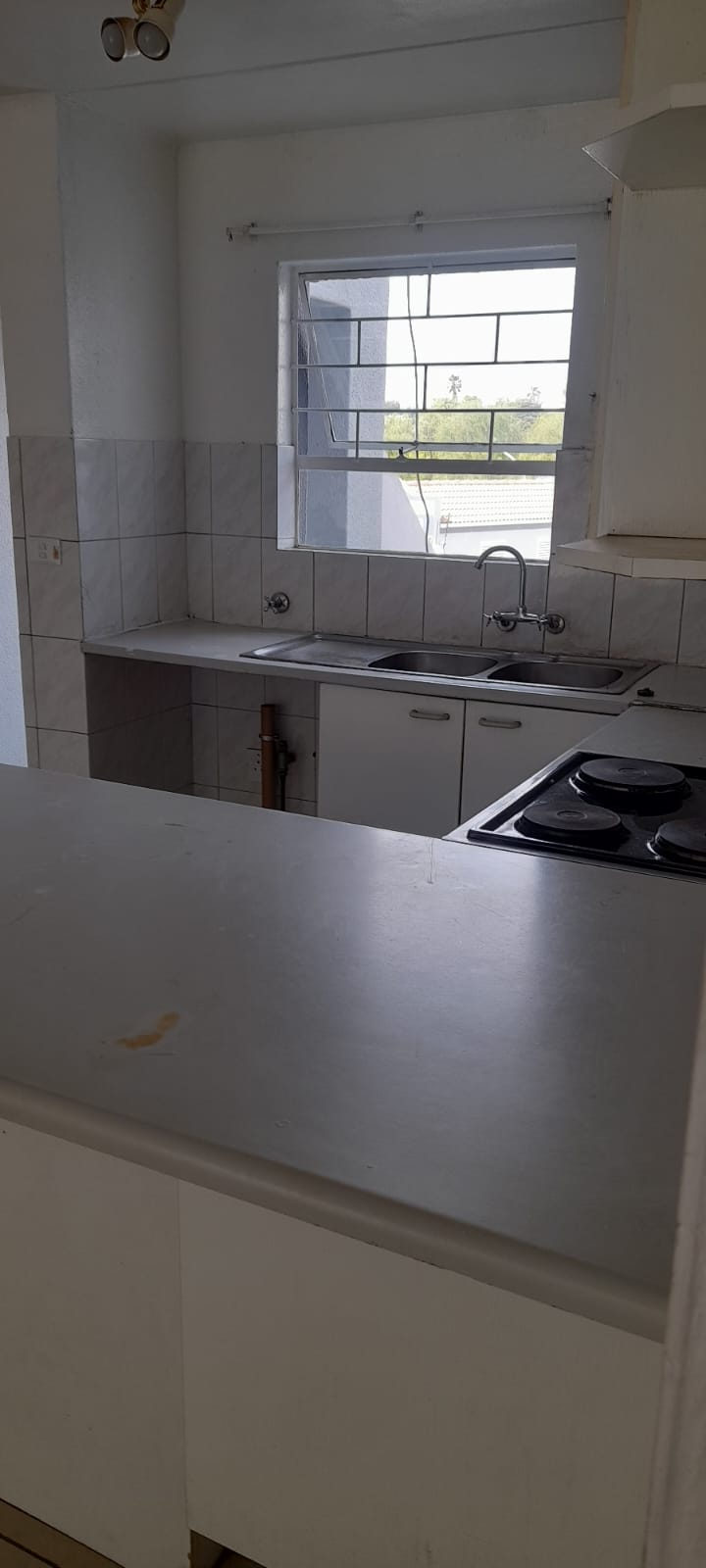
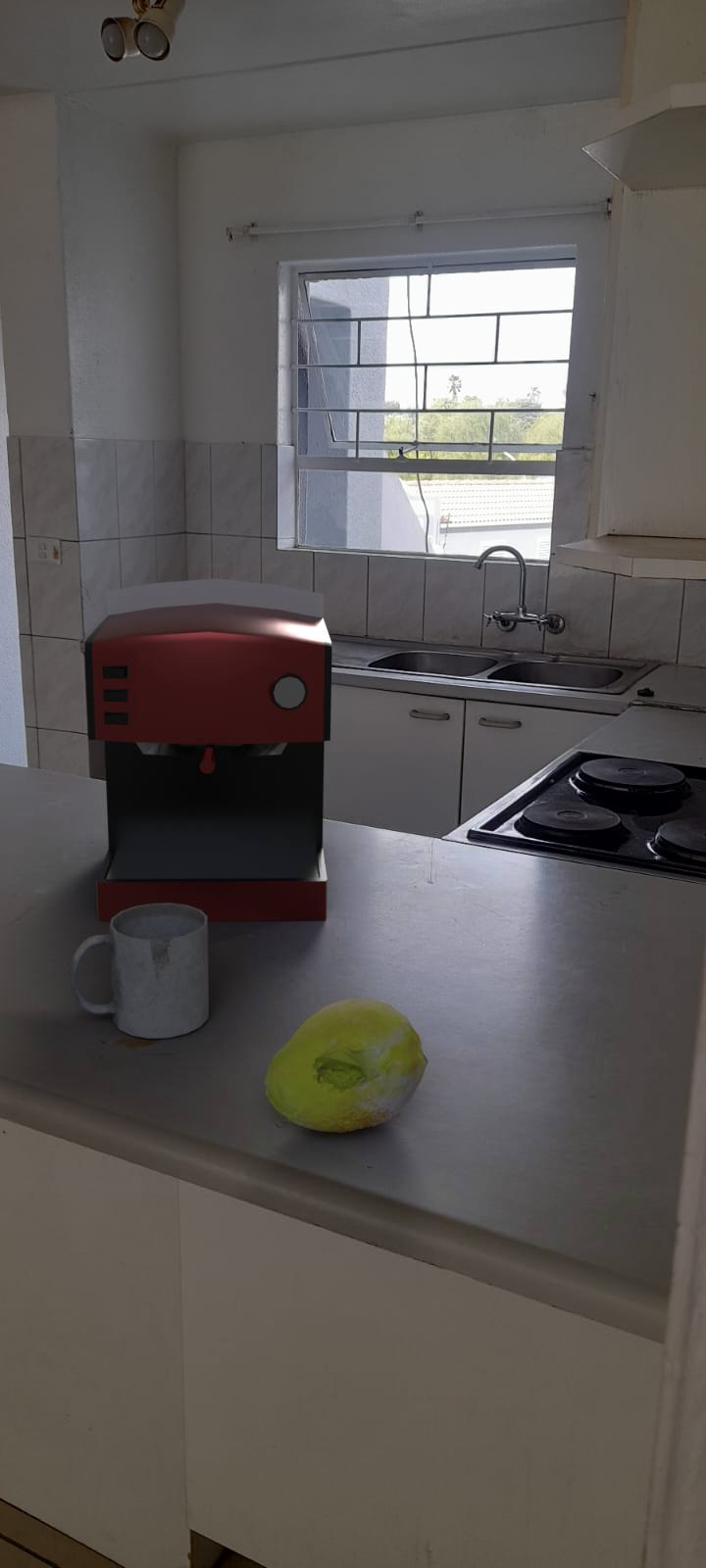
+ fruit (347, 1065)
+ mug (139, 971)
+ coffee maker (214, 744)
